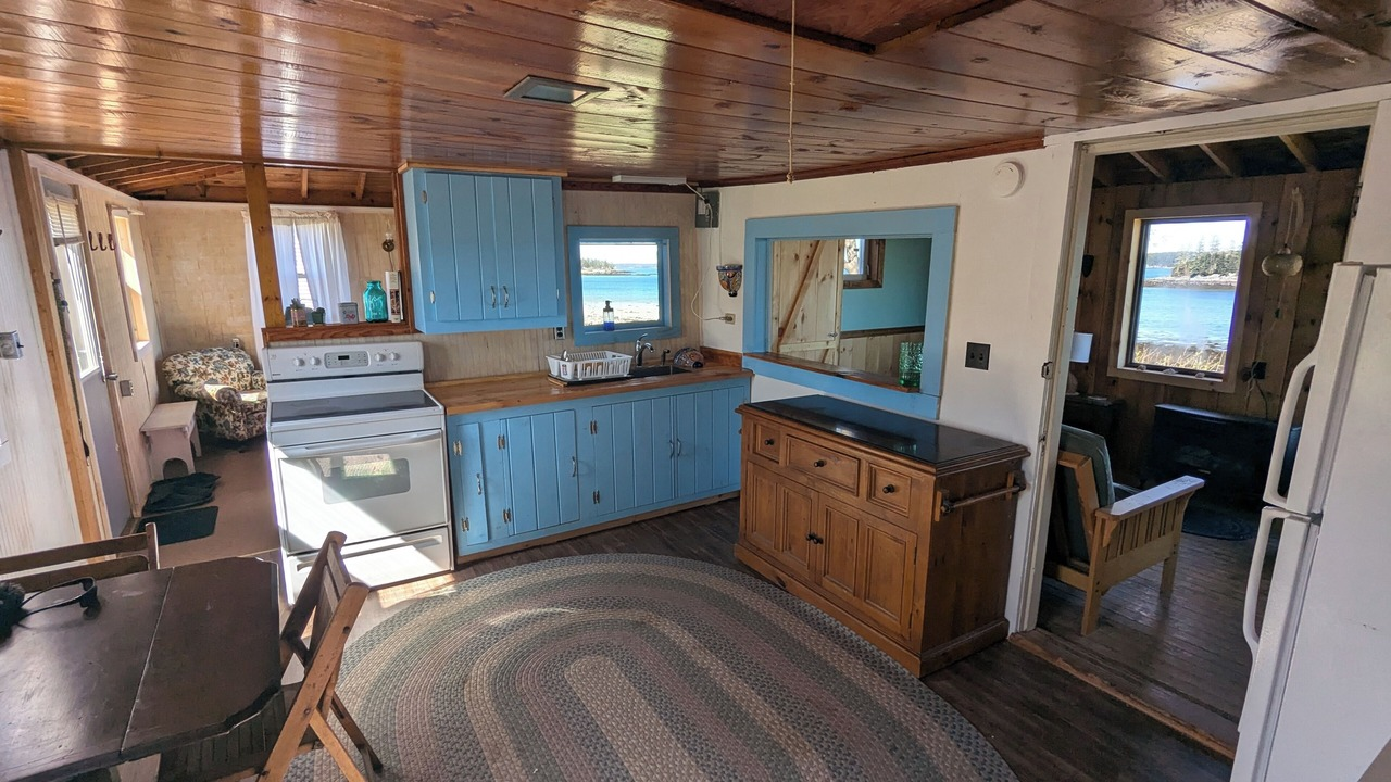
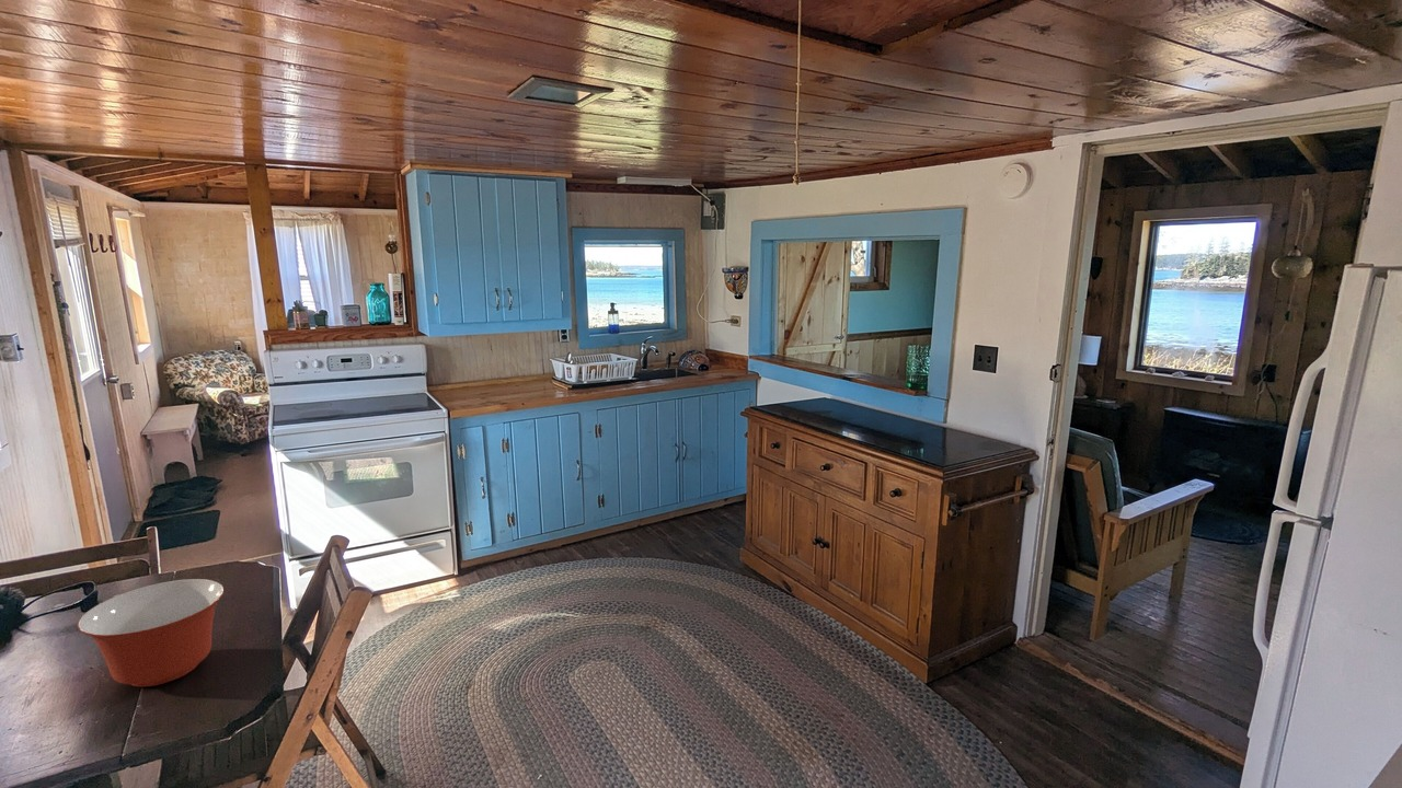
+ mixing bowl (159, 637)
